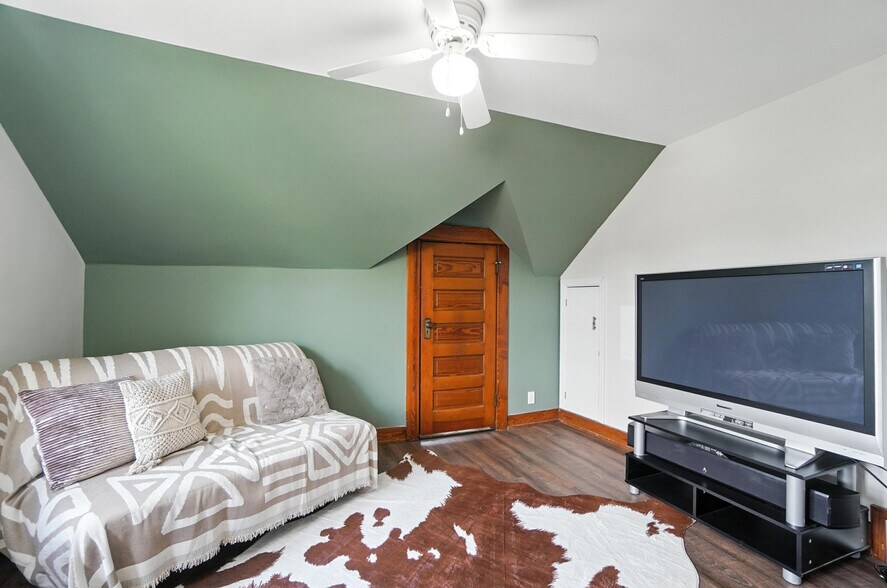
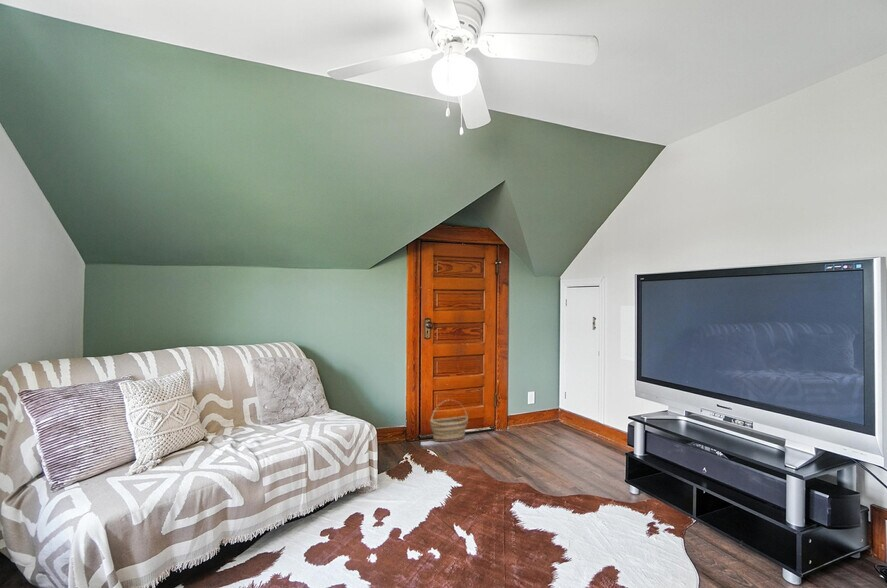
+ basket (449, 419)
